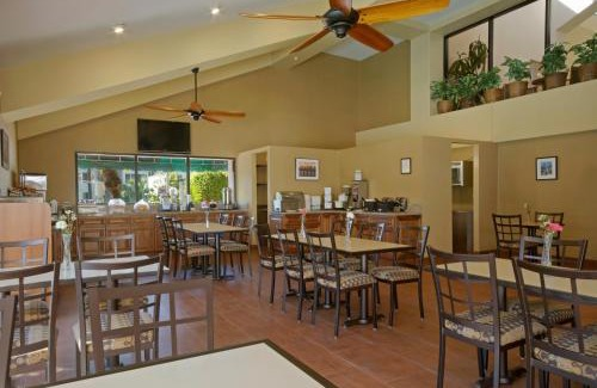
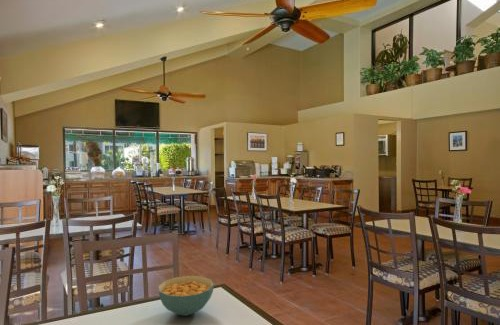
+ cereal bowl (186, 298)
